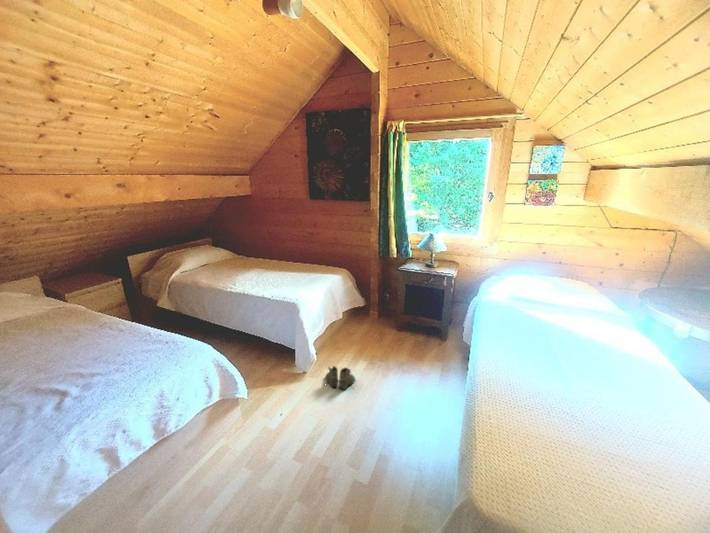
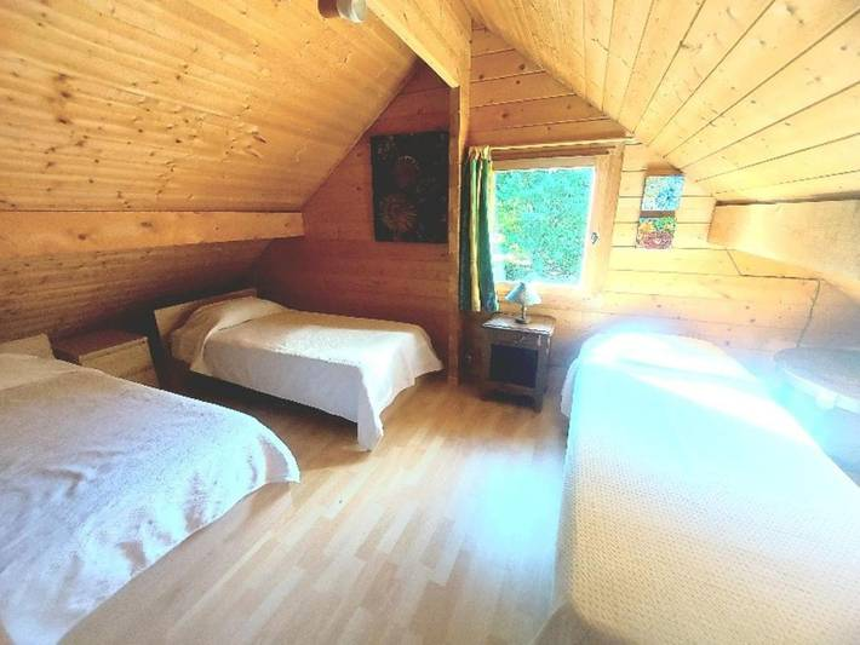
- boots (340, 374)
